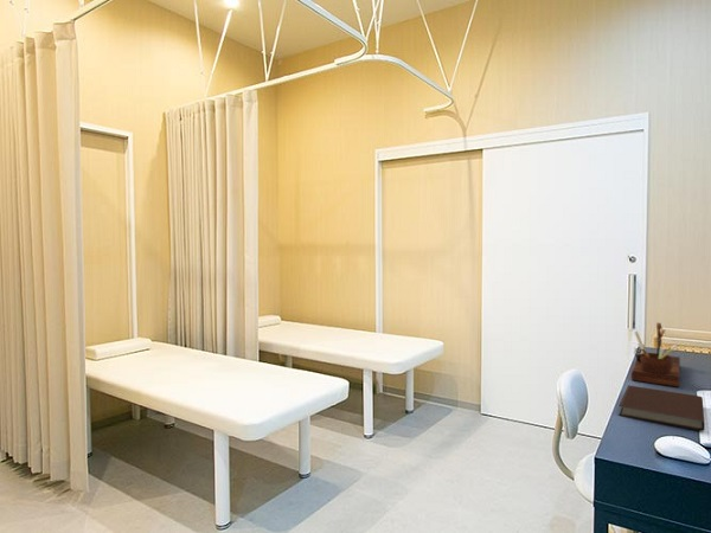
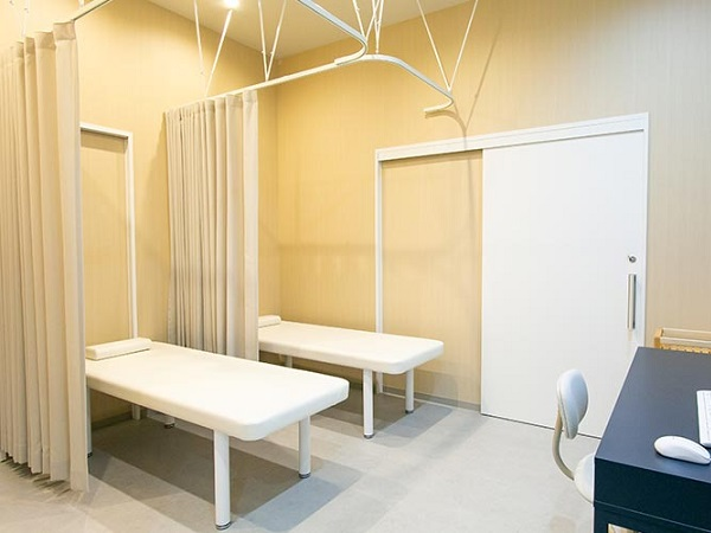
- notebook (661, 405)
- desk organizer (656, 351)
